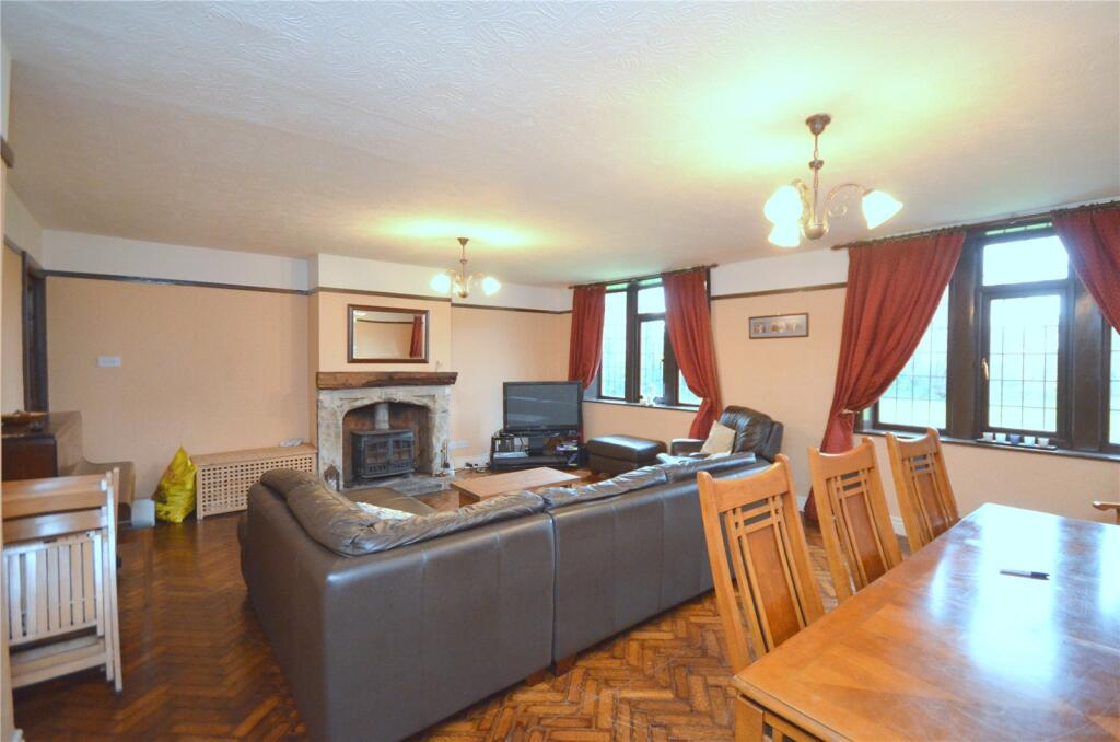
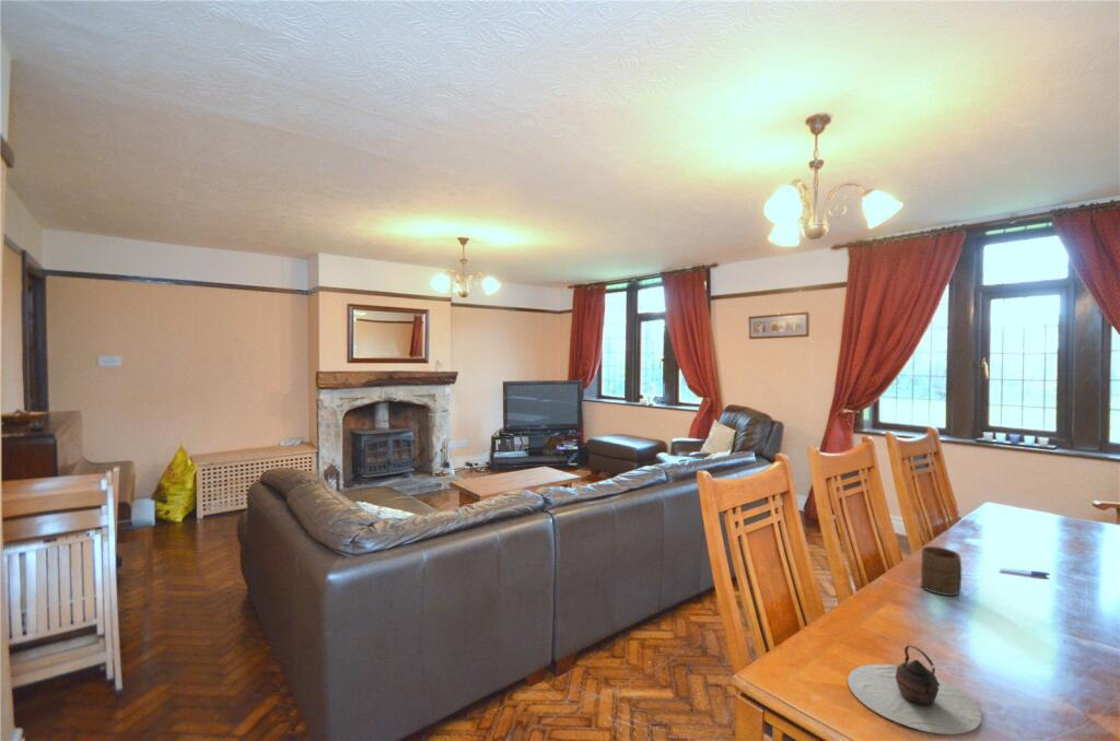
+ cup (941, 571)
+ teapot (910, 671)
